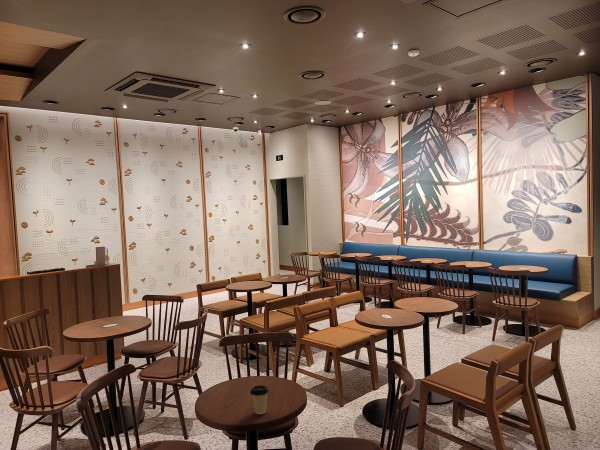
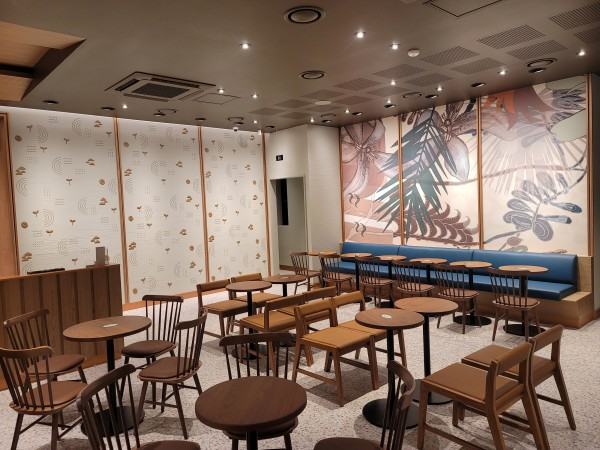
- coffee cup (259, 399)
